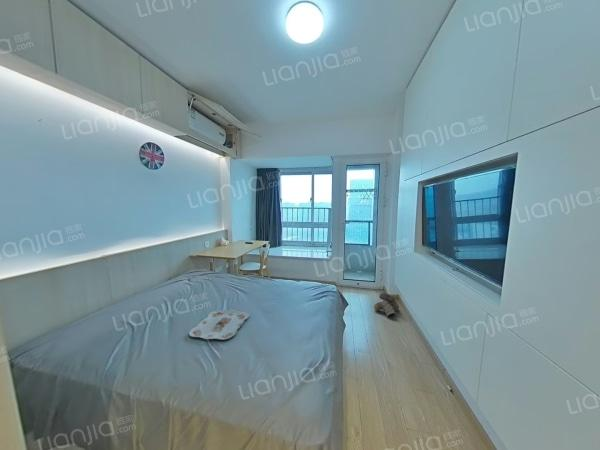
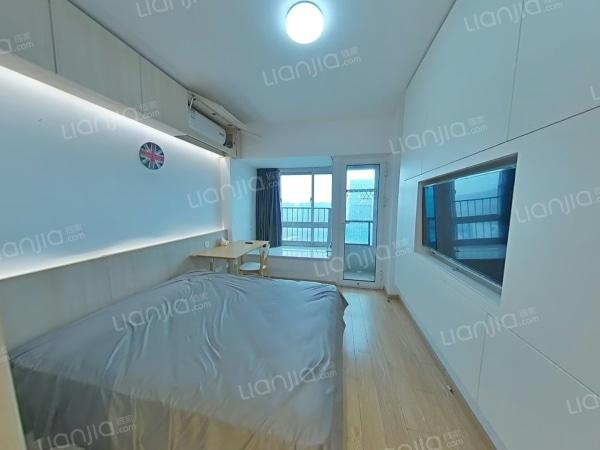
- serving tray (221, 323)
- boots (387, 304)
